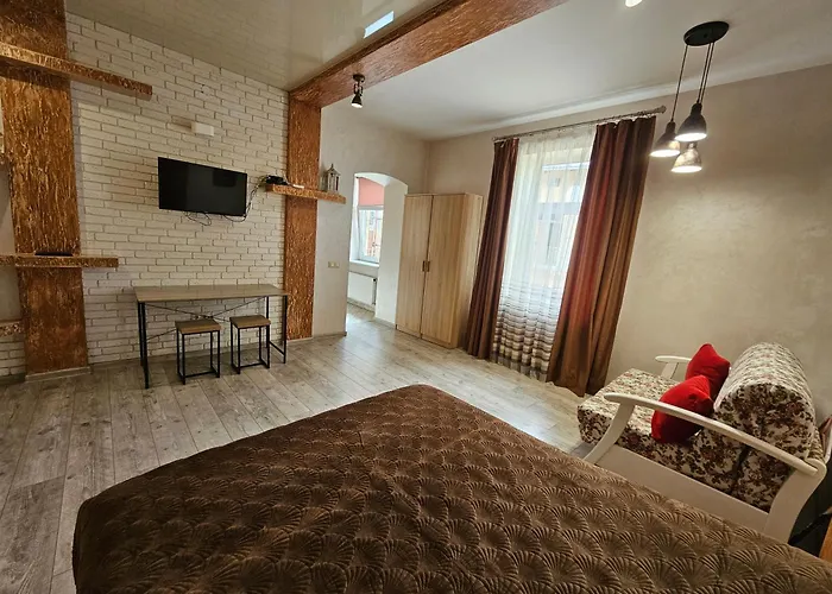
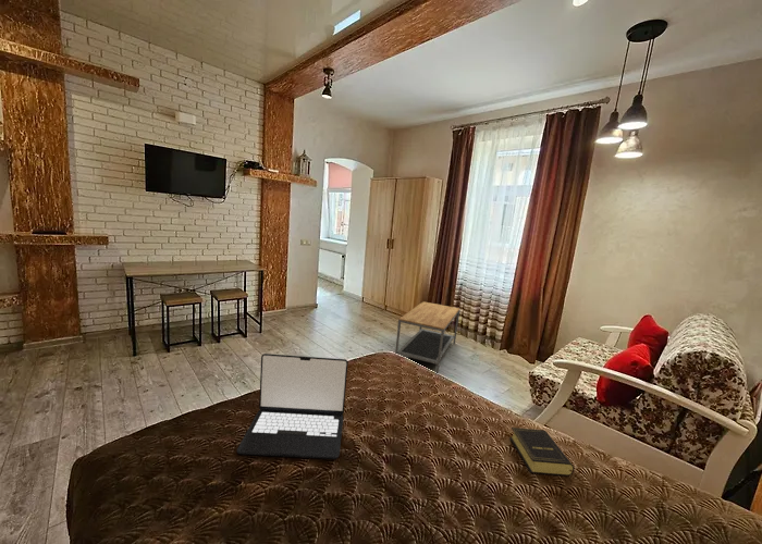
+ coffee table (429, 332)
+ laptop (297, 403)
+ book (539, 448)
